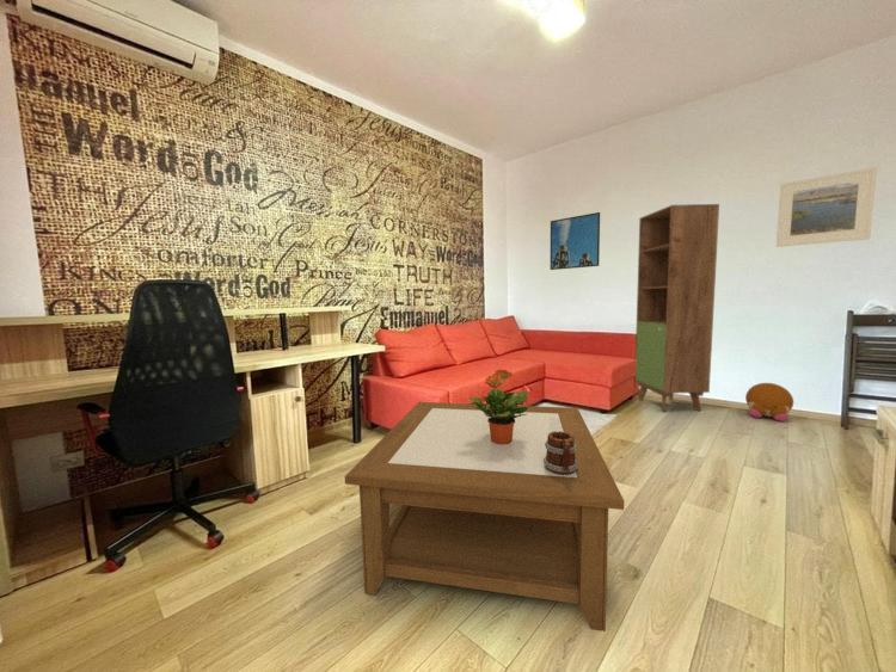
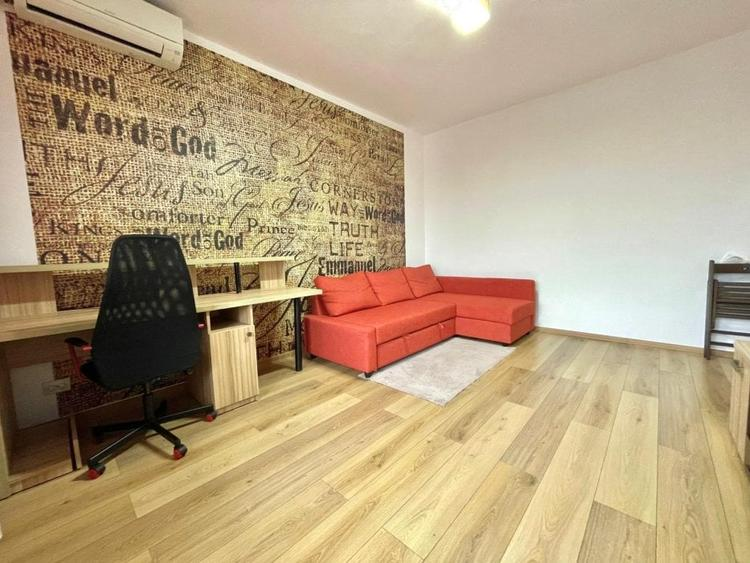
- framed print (822, 209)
- plush toy (768, 400)
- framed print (573, 242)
- cabinet (671, 310)
- potted plant (499, 405)
- coffee table (486, 483)
- mug (561, 451)
